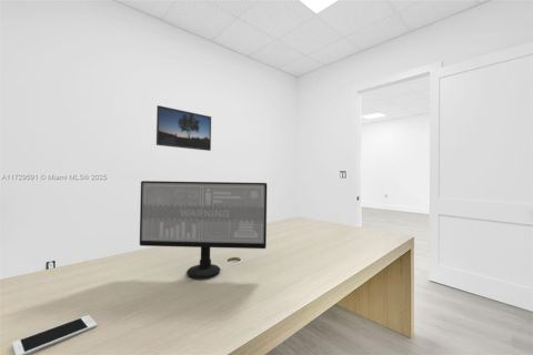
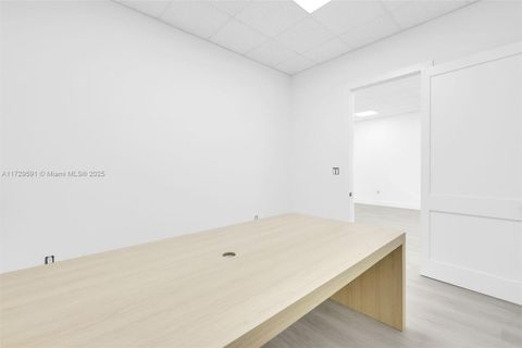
- computer monitor (204, 226)
- cell phone (57, 333)
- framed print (185, 130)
